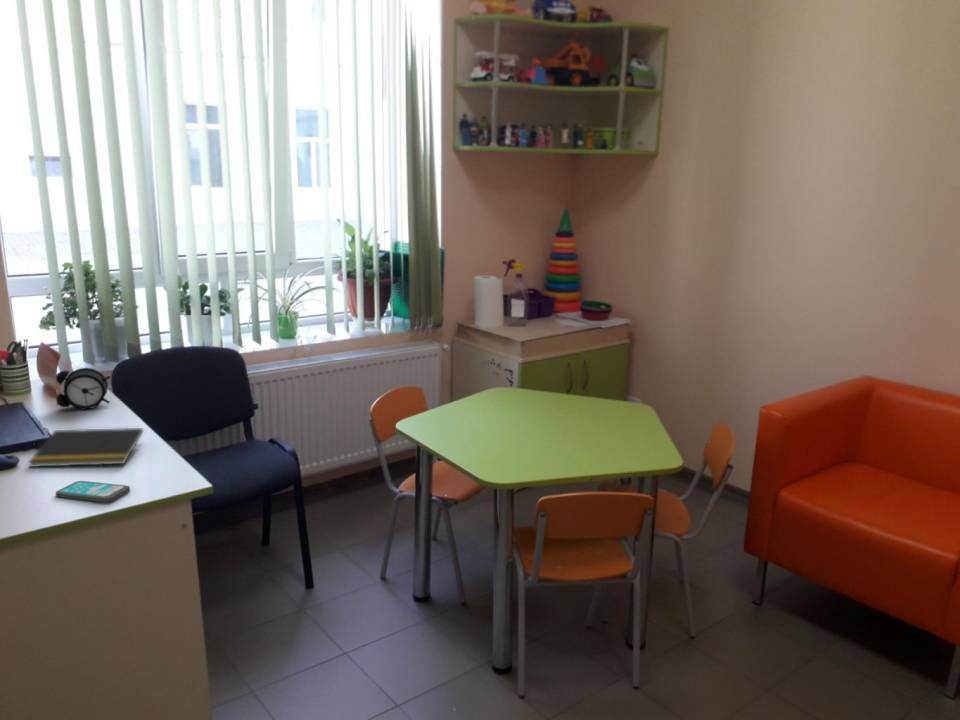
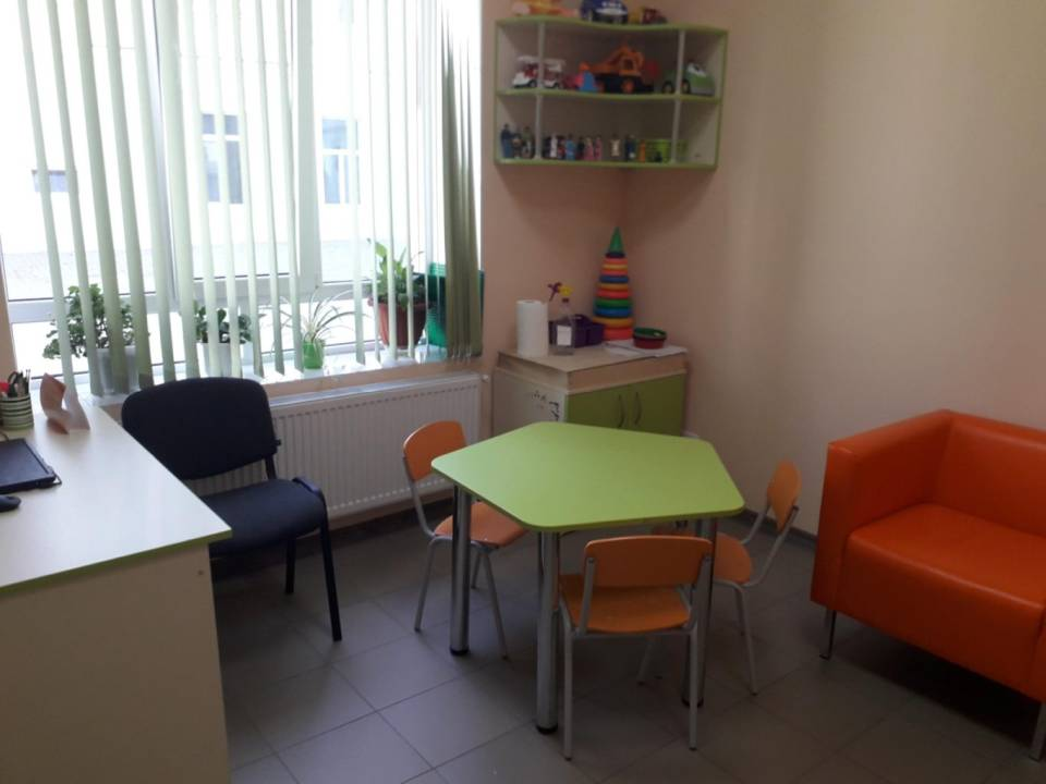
- notepad (88, 446)
- alarm clock (83, 388)
- smartphone (93, 490)
